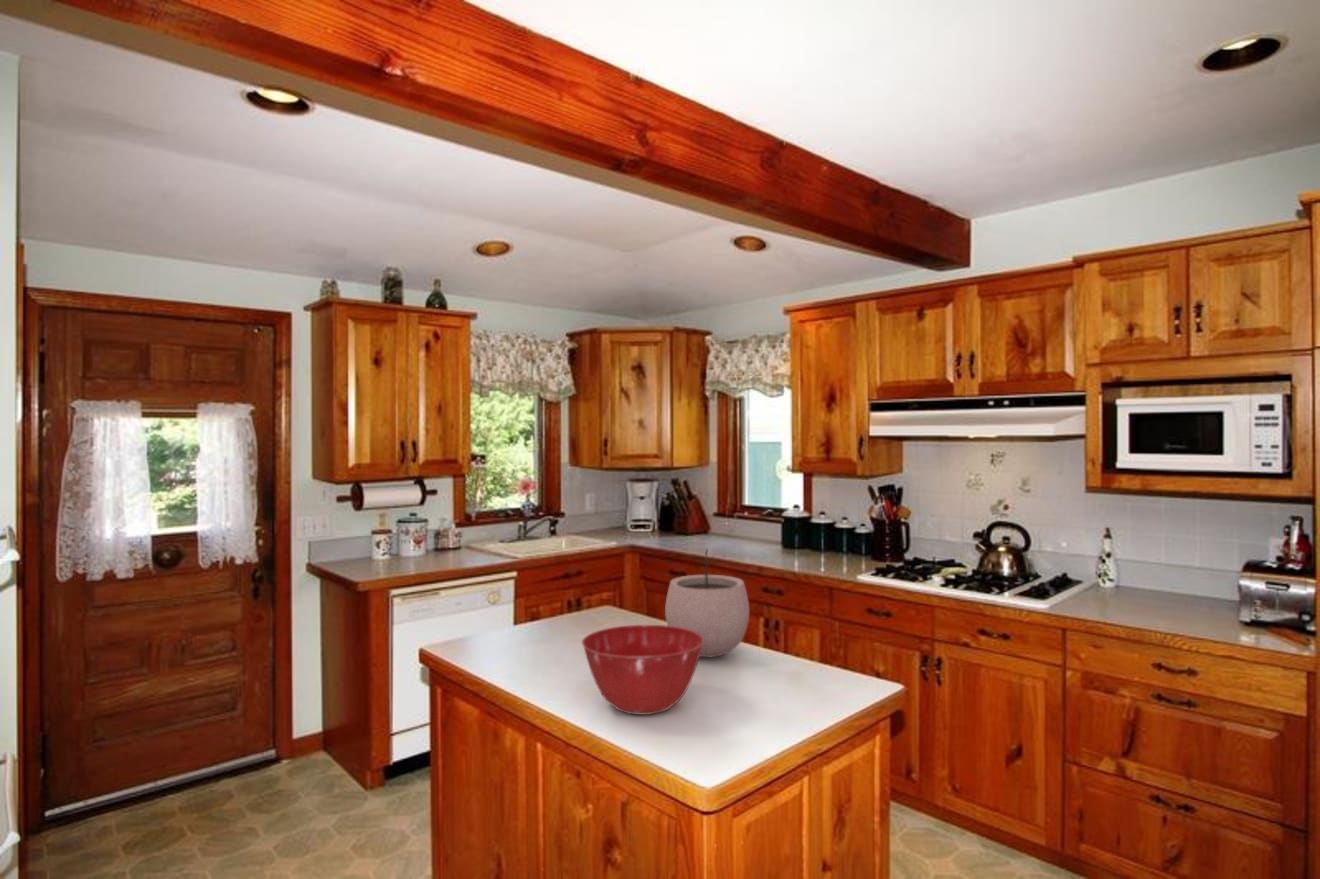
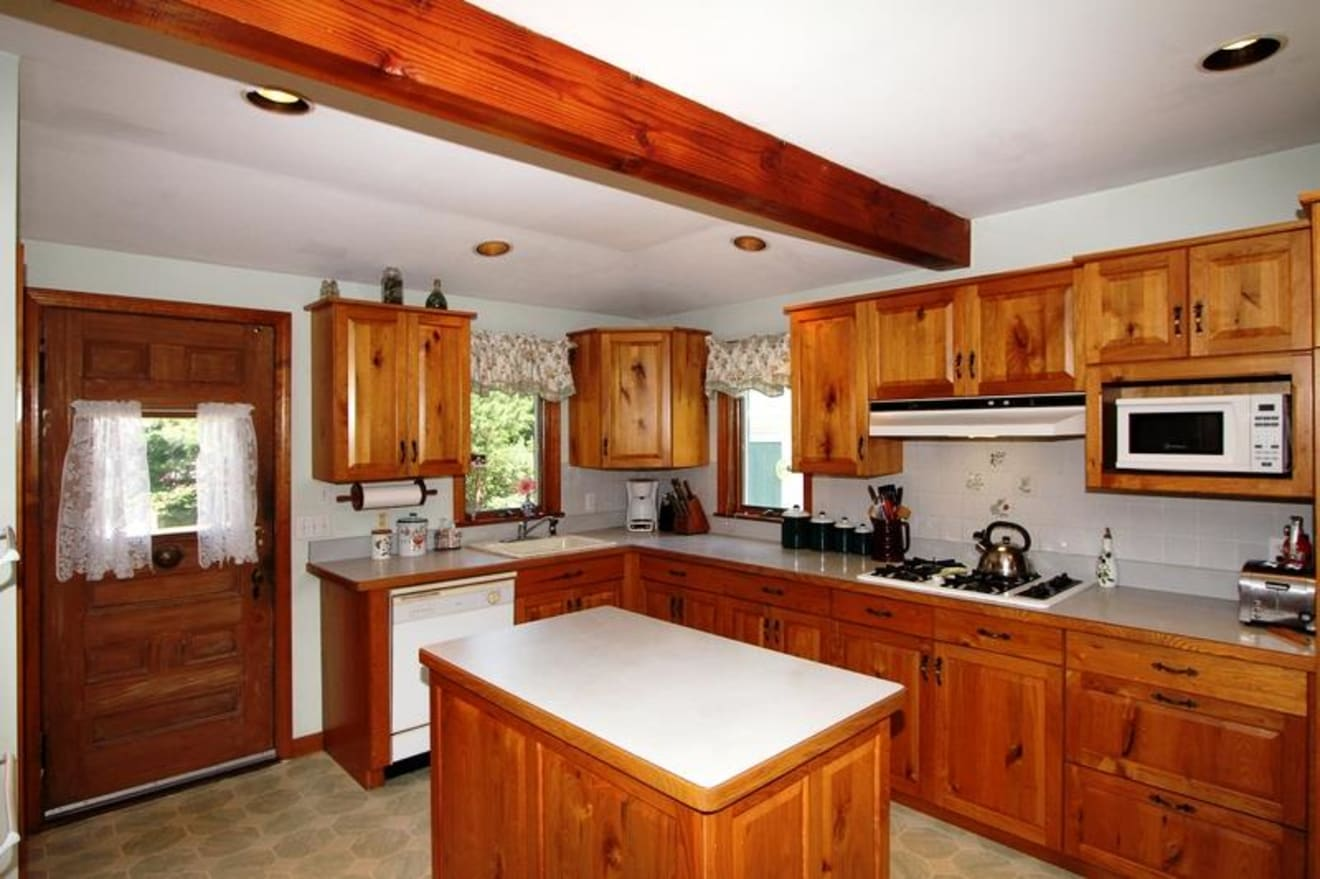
- plant pot (707, 601)
- mixing bowl (643, 671)
